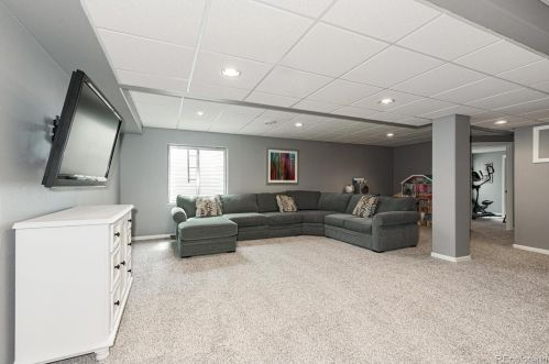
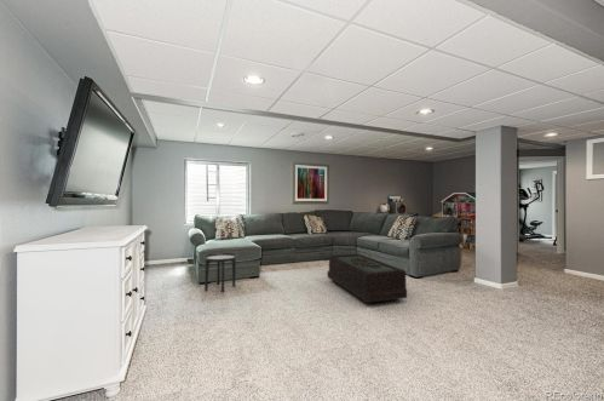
+ coffee table (362, 275)
+ side table (222, 271)
